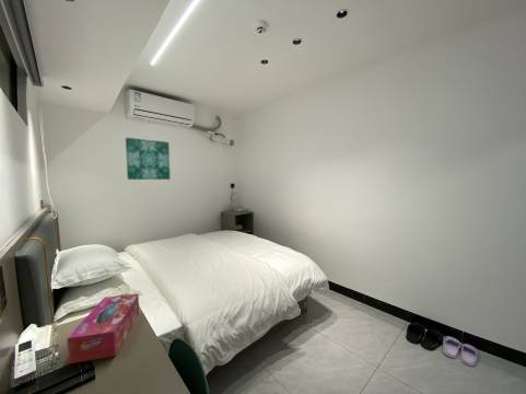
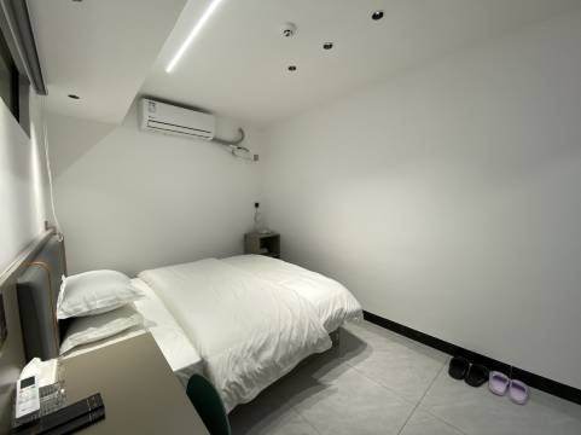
- wall art (149, 160)
- tissue box (108, 323)
